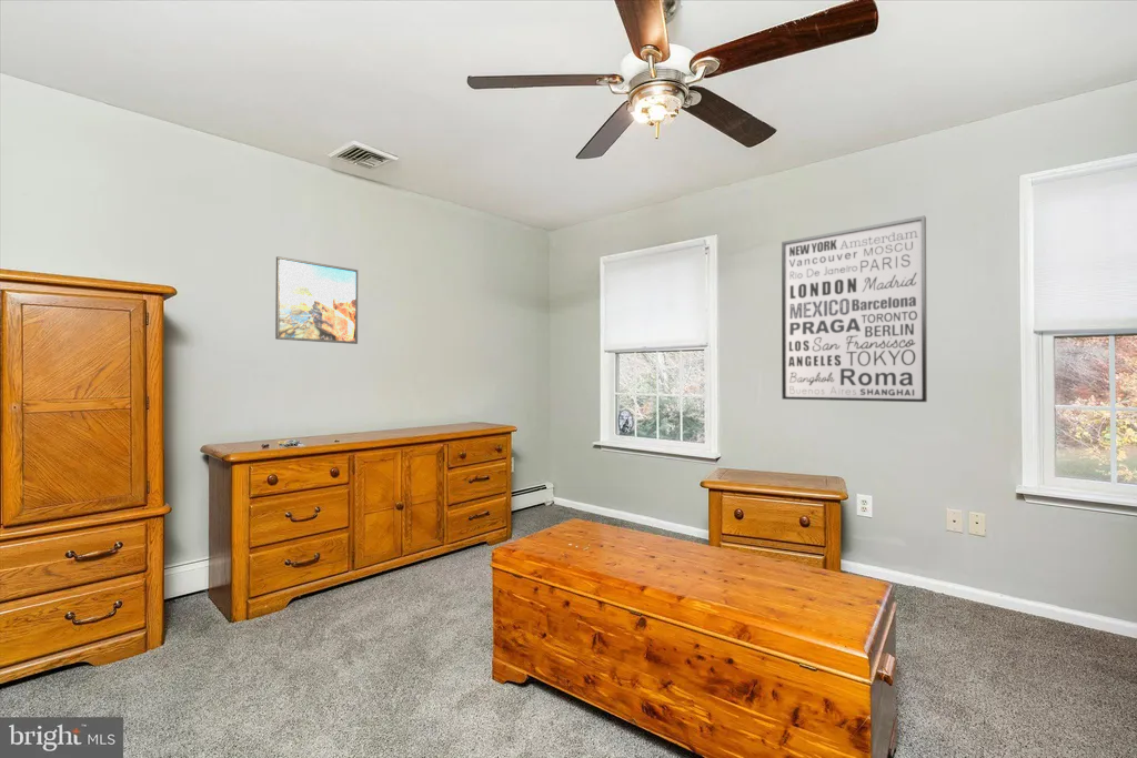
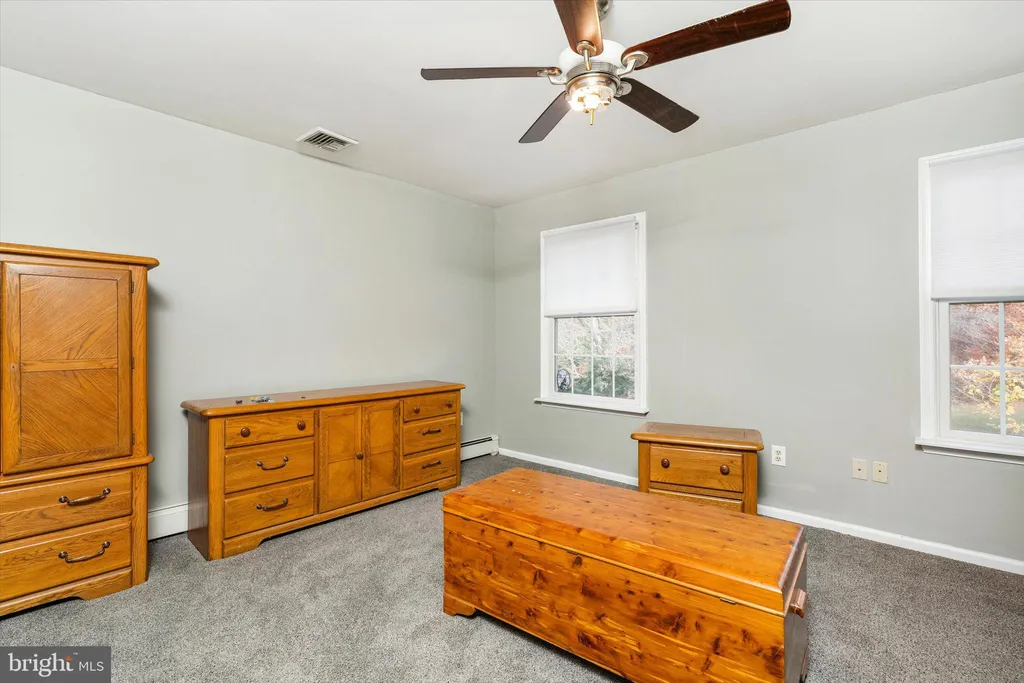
- wall art (848, 315)
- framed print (319, 302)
